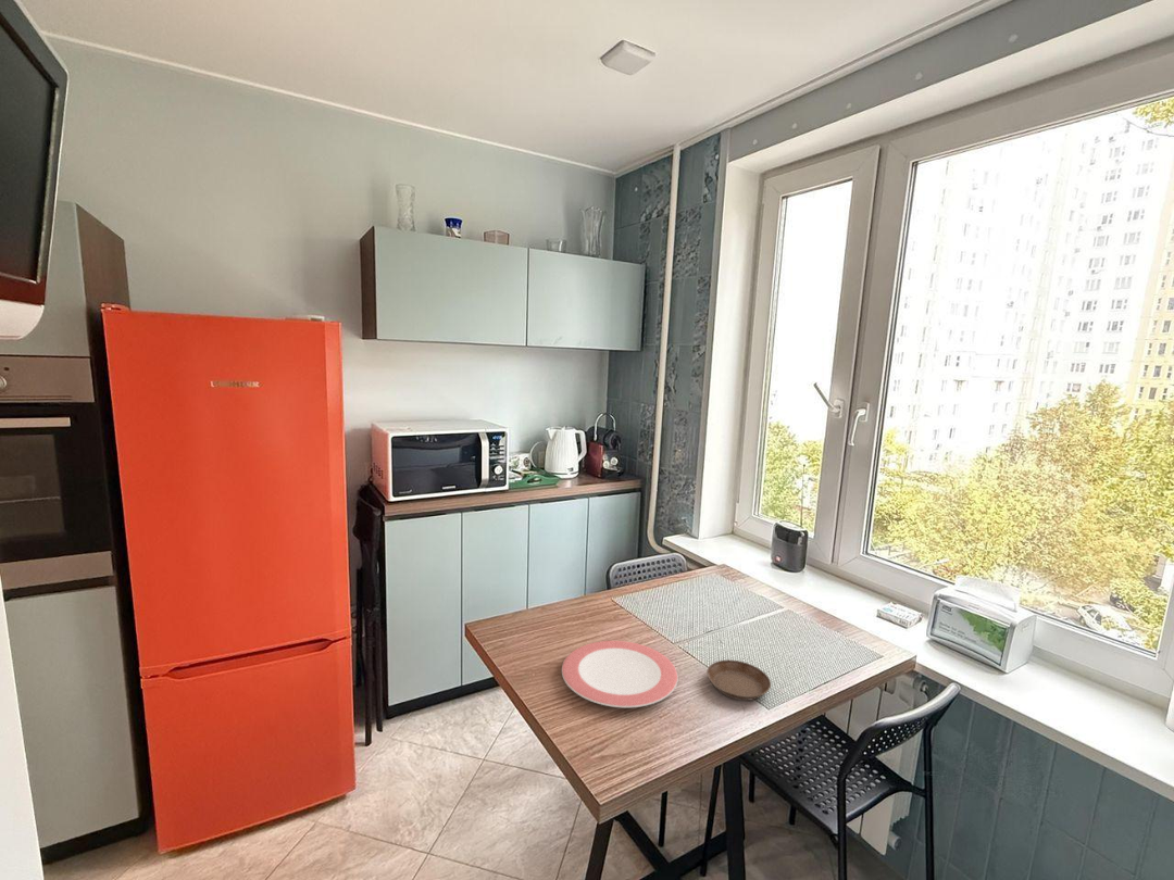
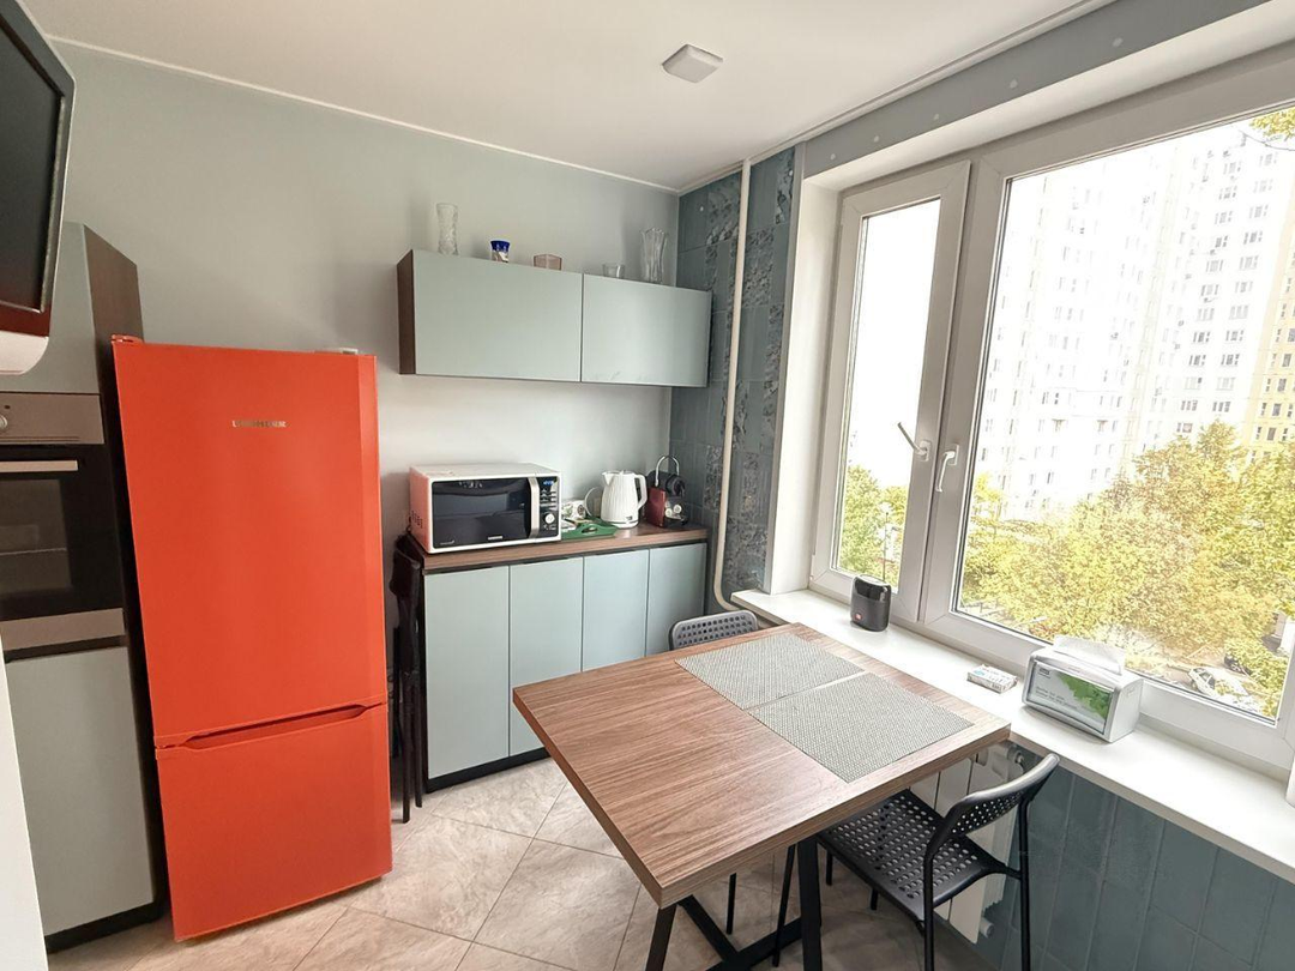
- plate (619, 672)
- saucer (737, 681)
